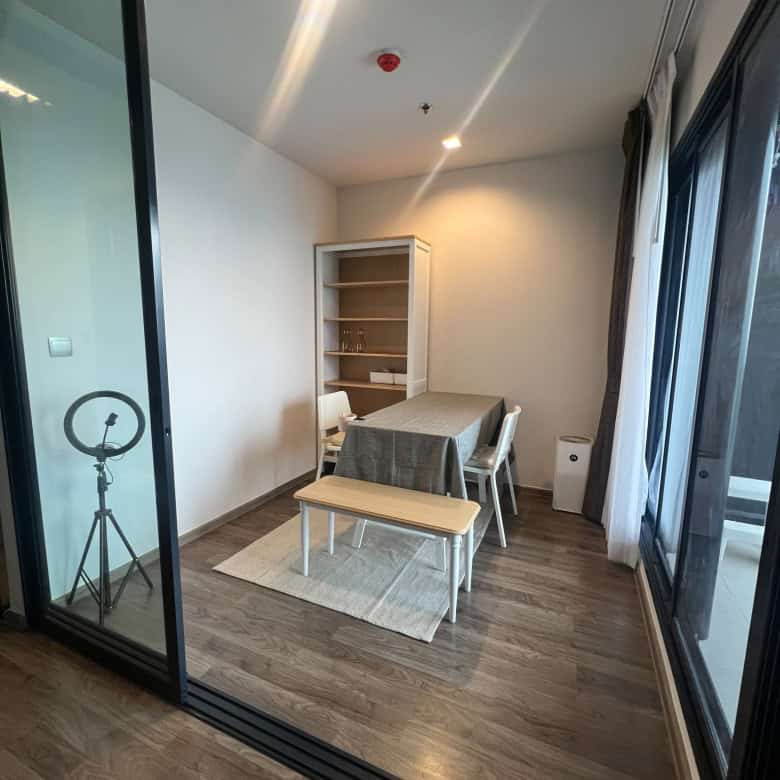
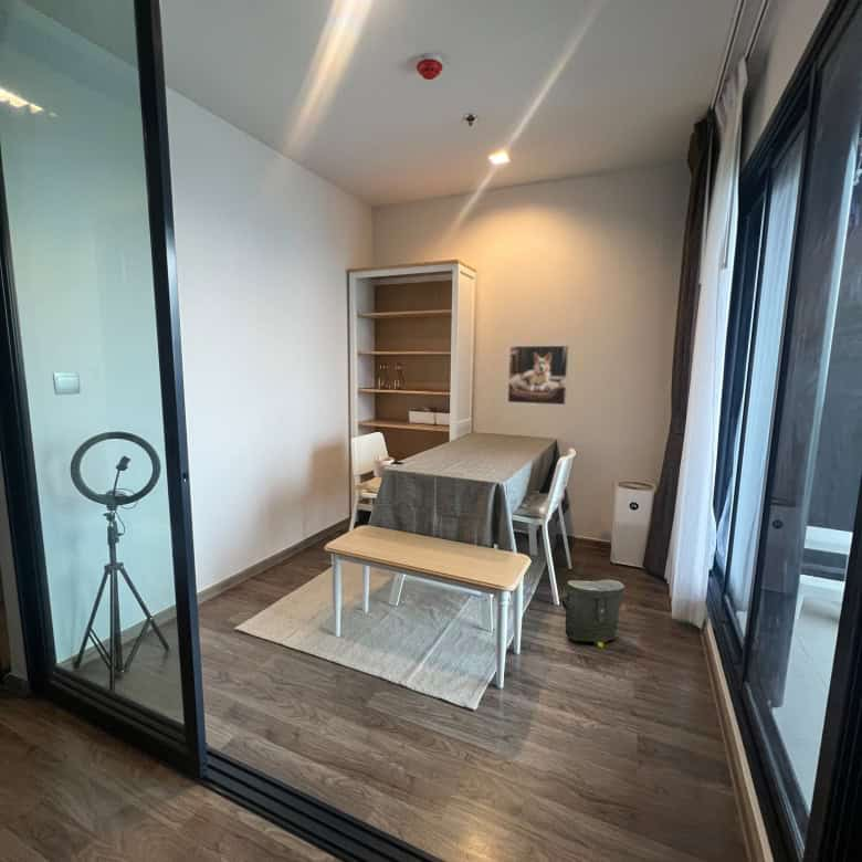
+ bag (591, 608)
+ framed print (537, 375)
